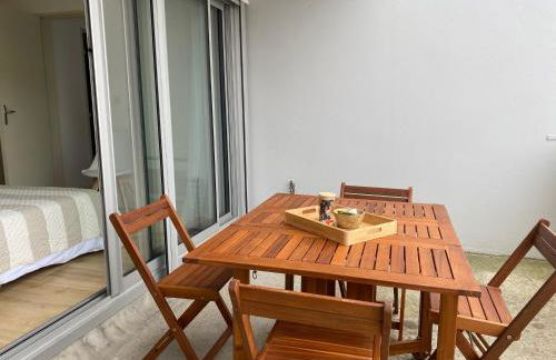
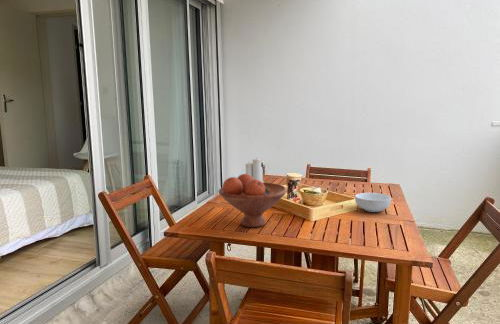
+ candle (255, 169)
+ fruit bowl (252, 199)
+ cereal bowl (372, 203)
